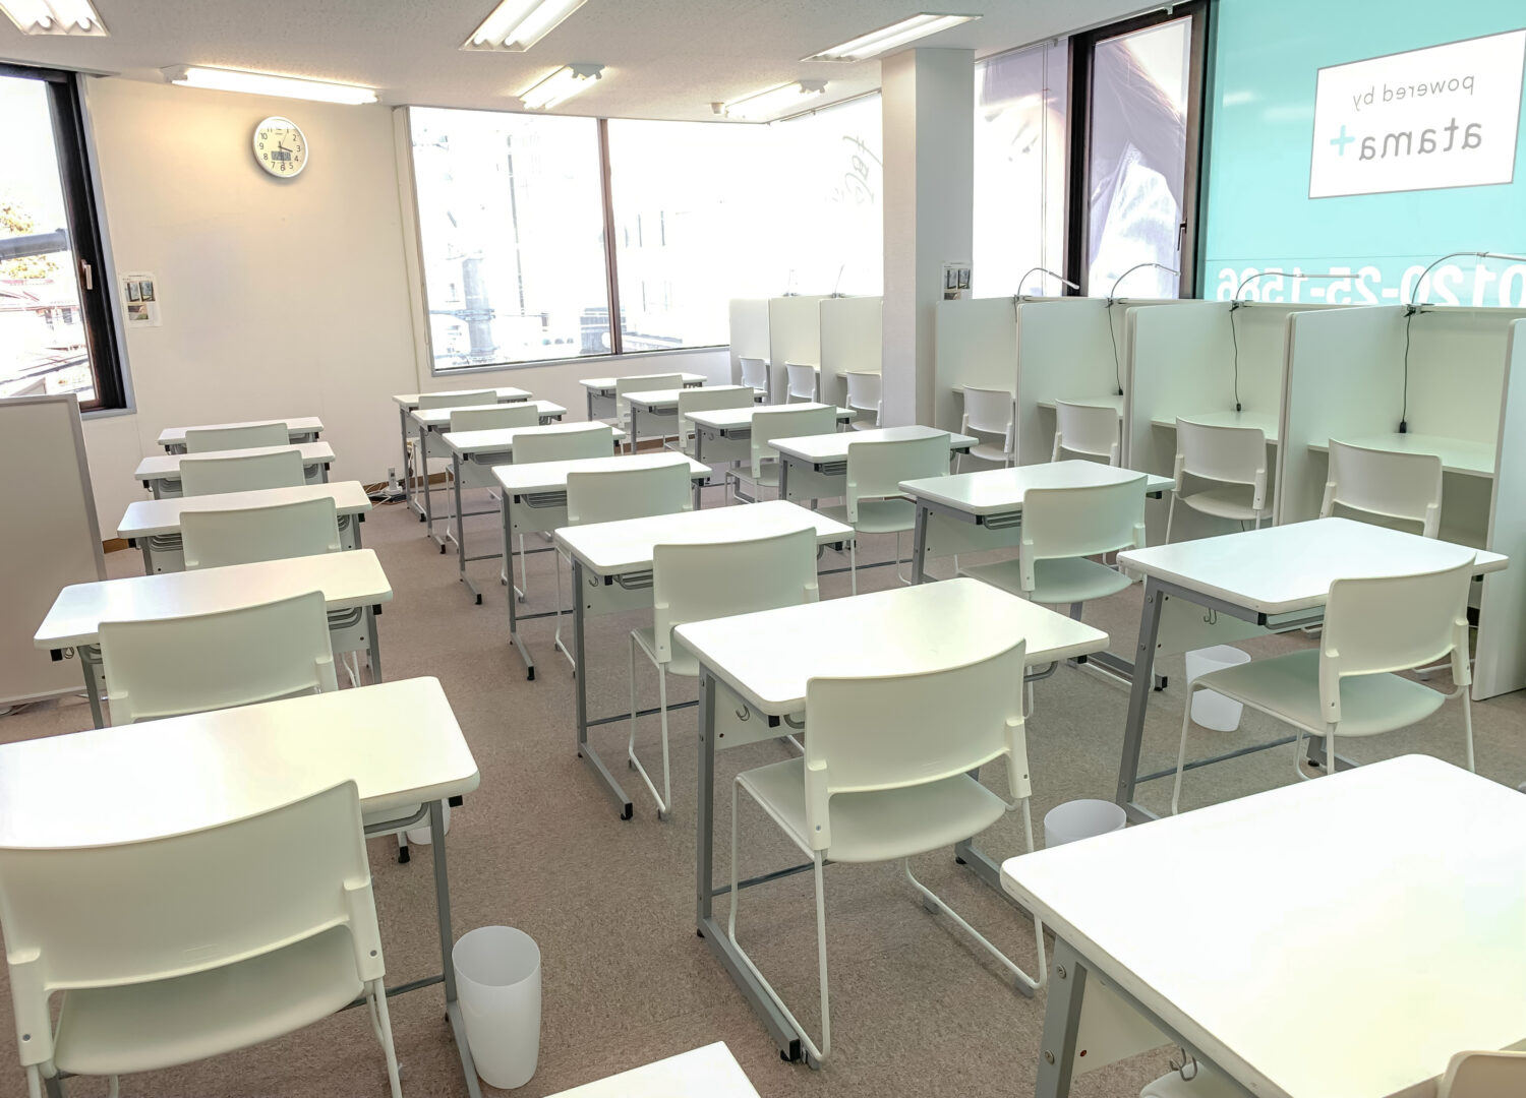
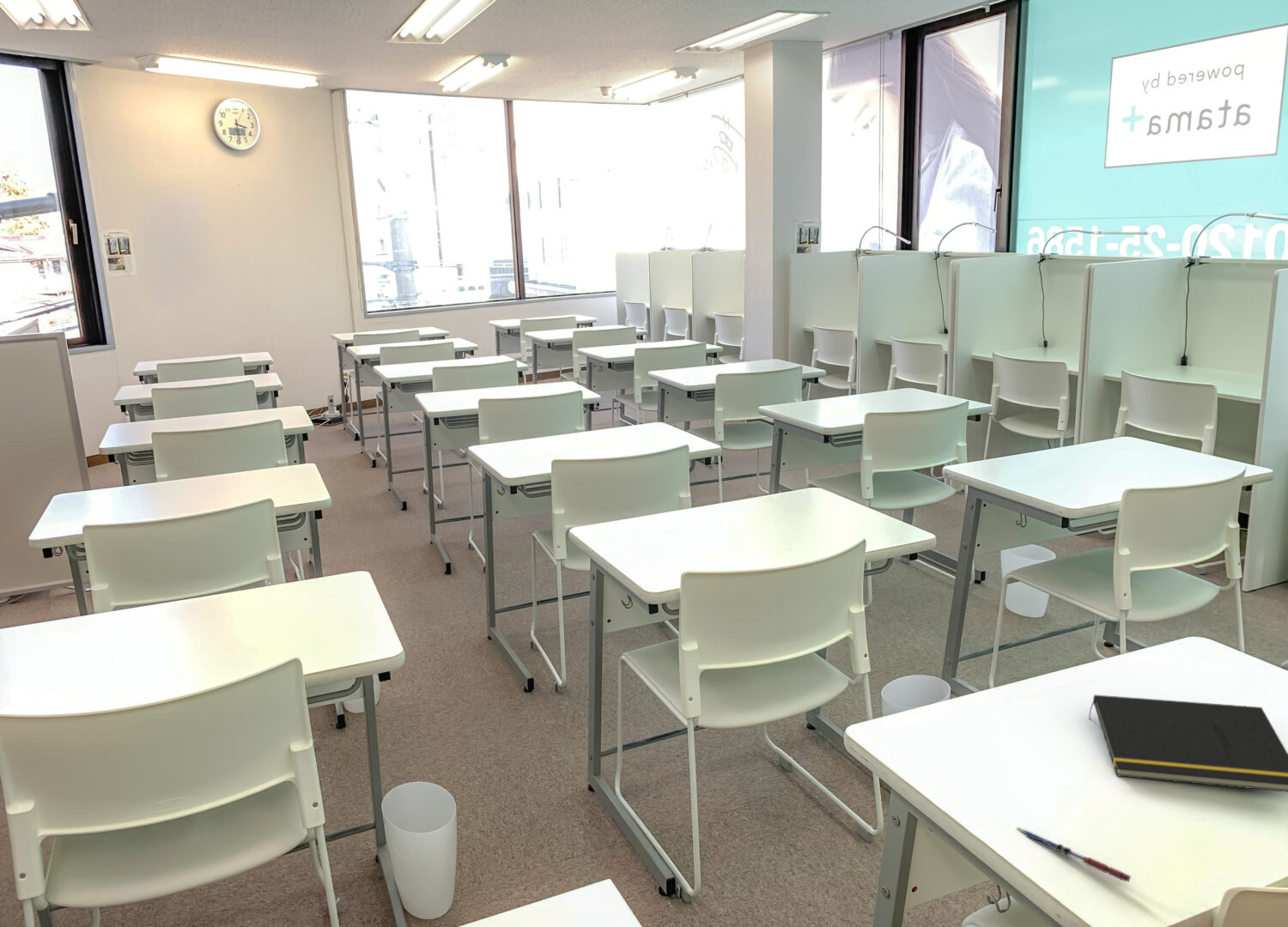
+ pen (1070, 851)
+ notepad (1191, 740)
